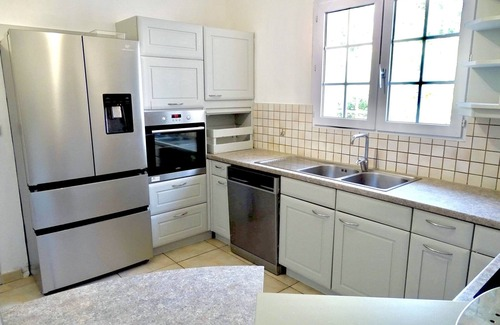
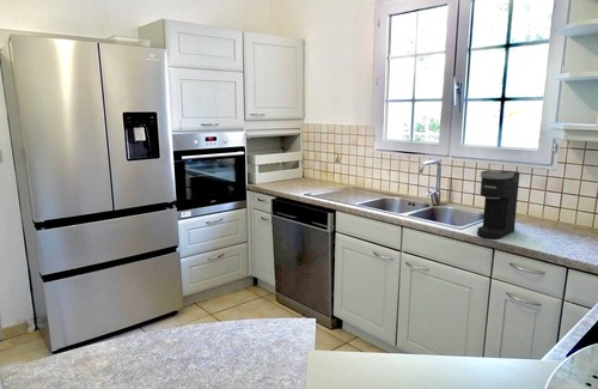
+ coffee maker (498, 201)
